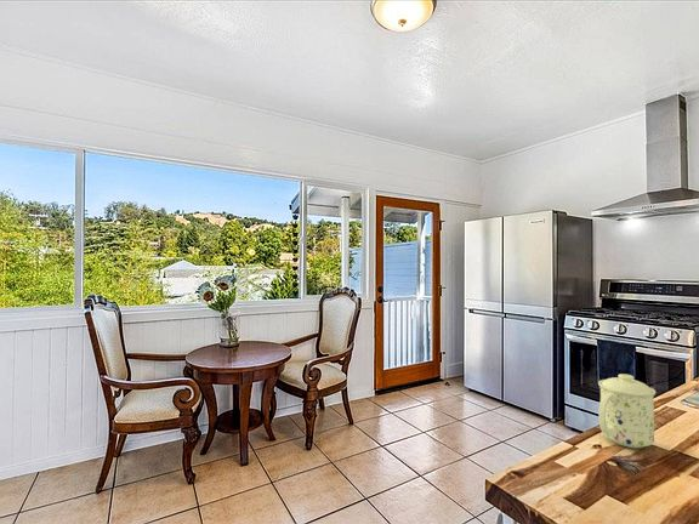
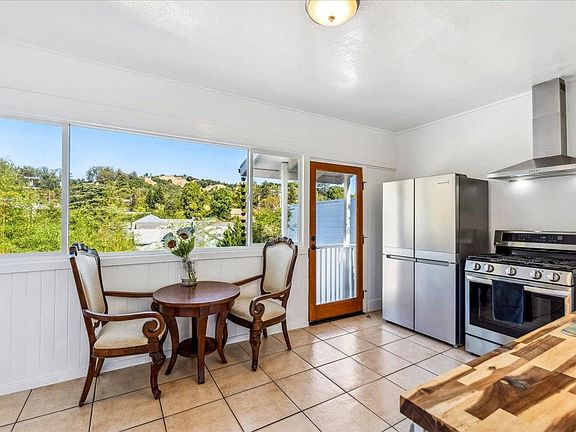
- mug (624, 409)
